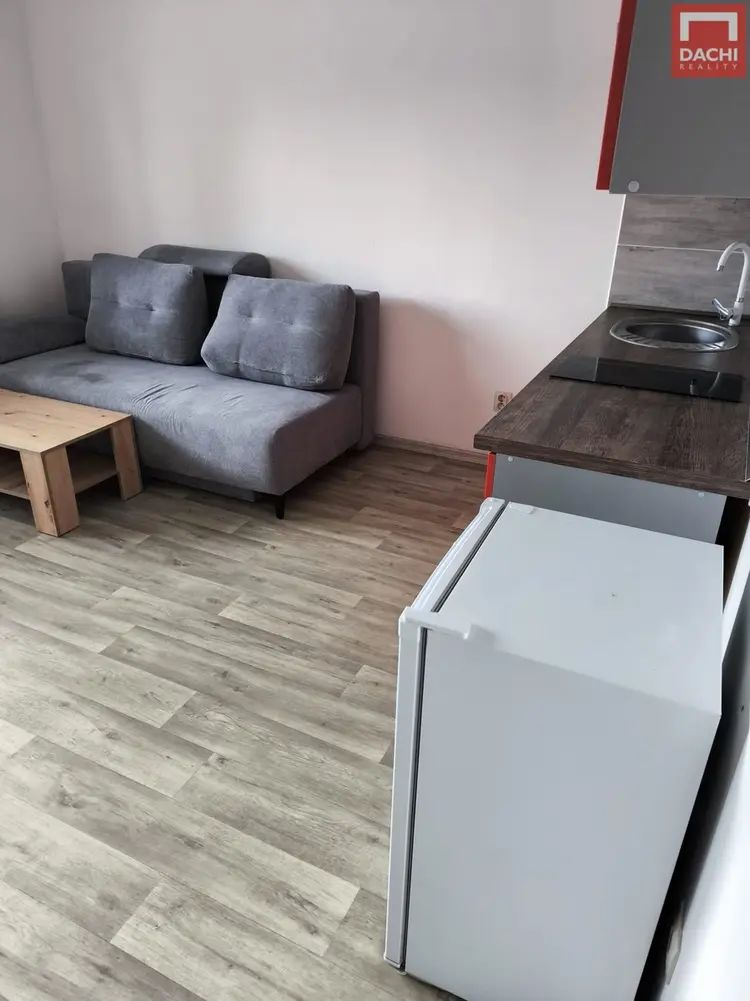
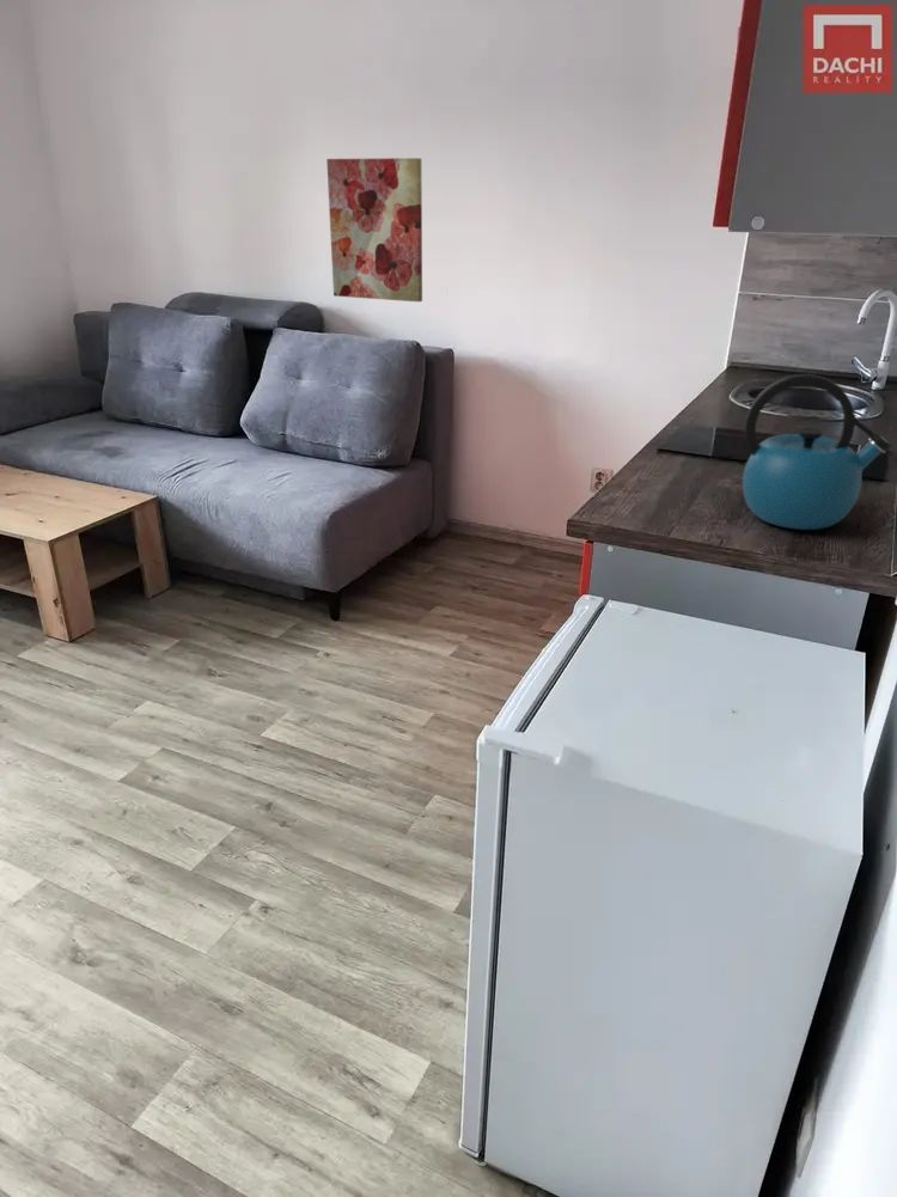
+ wall art (374, 231)
+ kettle (813, 450)
